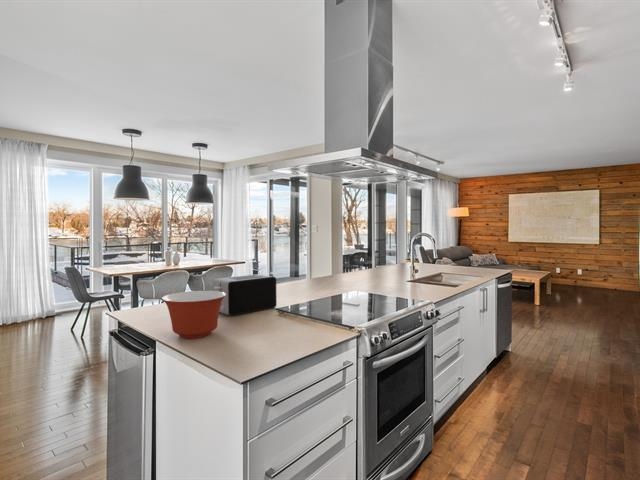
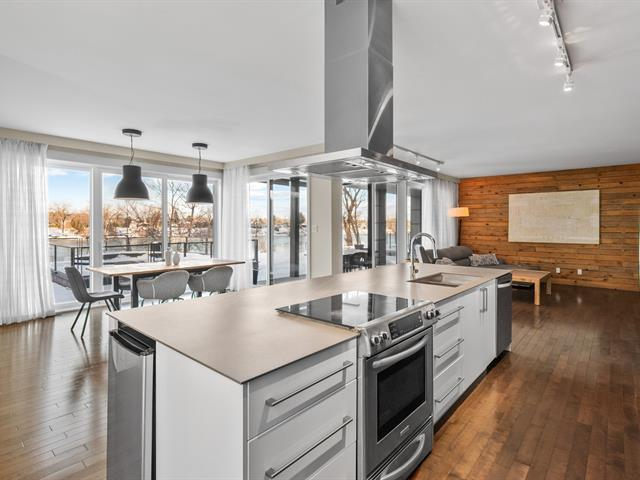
- mixing bowl (195, 314)
- toaster (245, 293)
